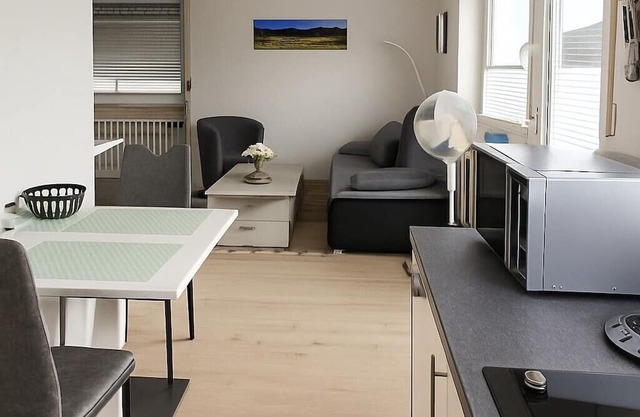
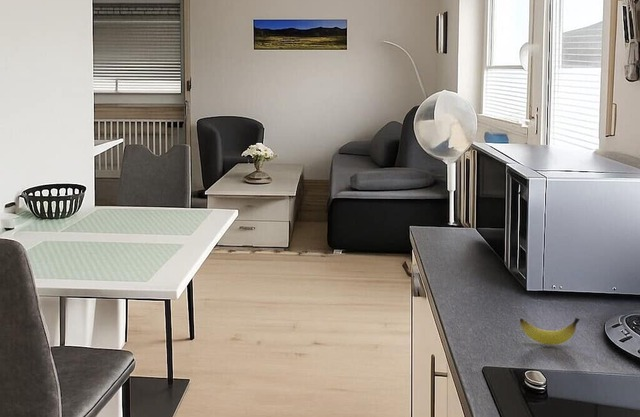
+ banana (549, 331)
